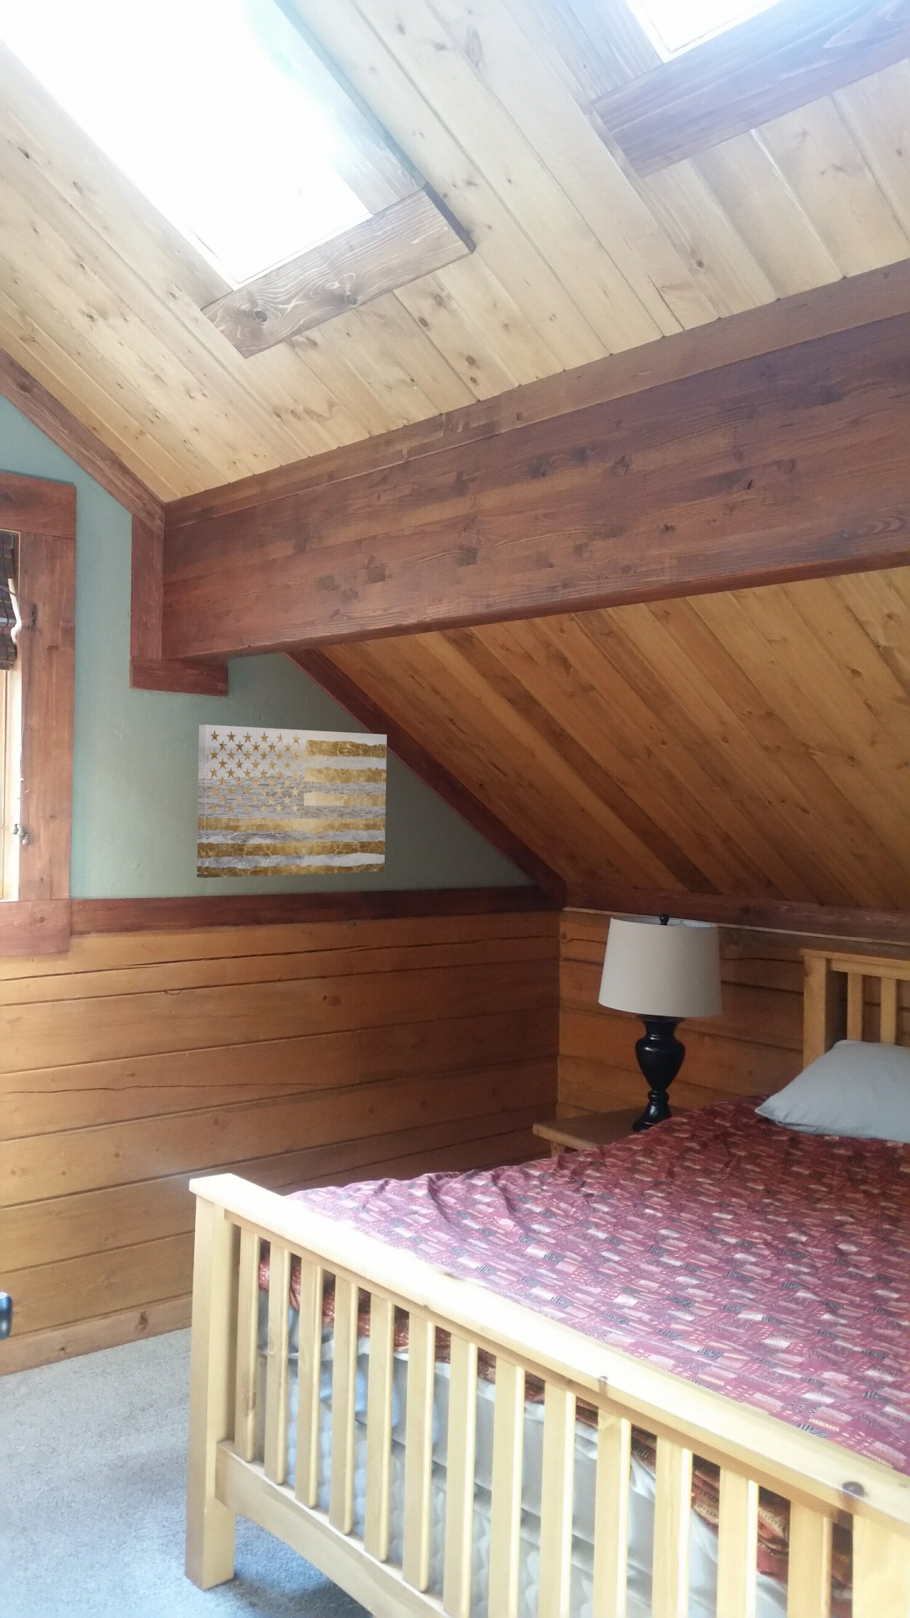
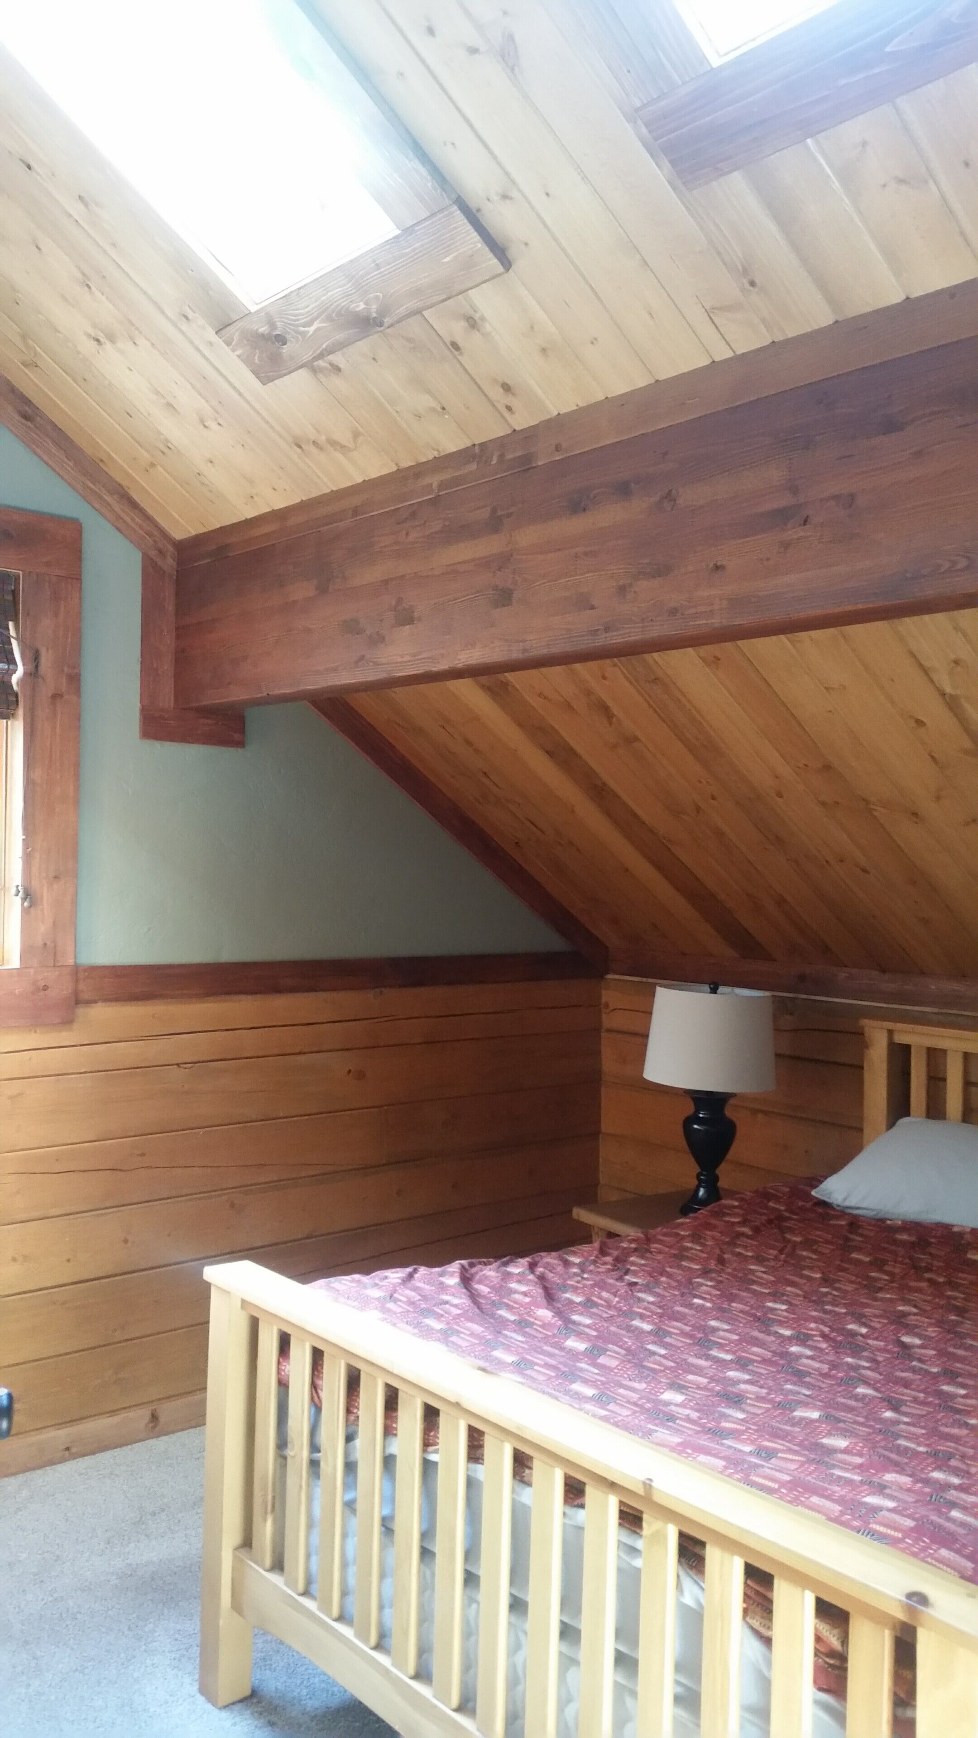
- wall art (297, 802)
